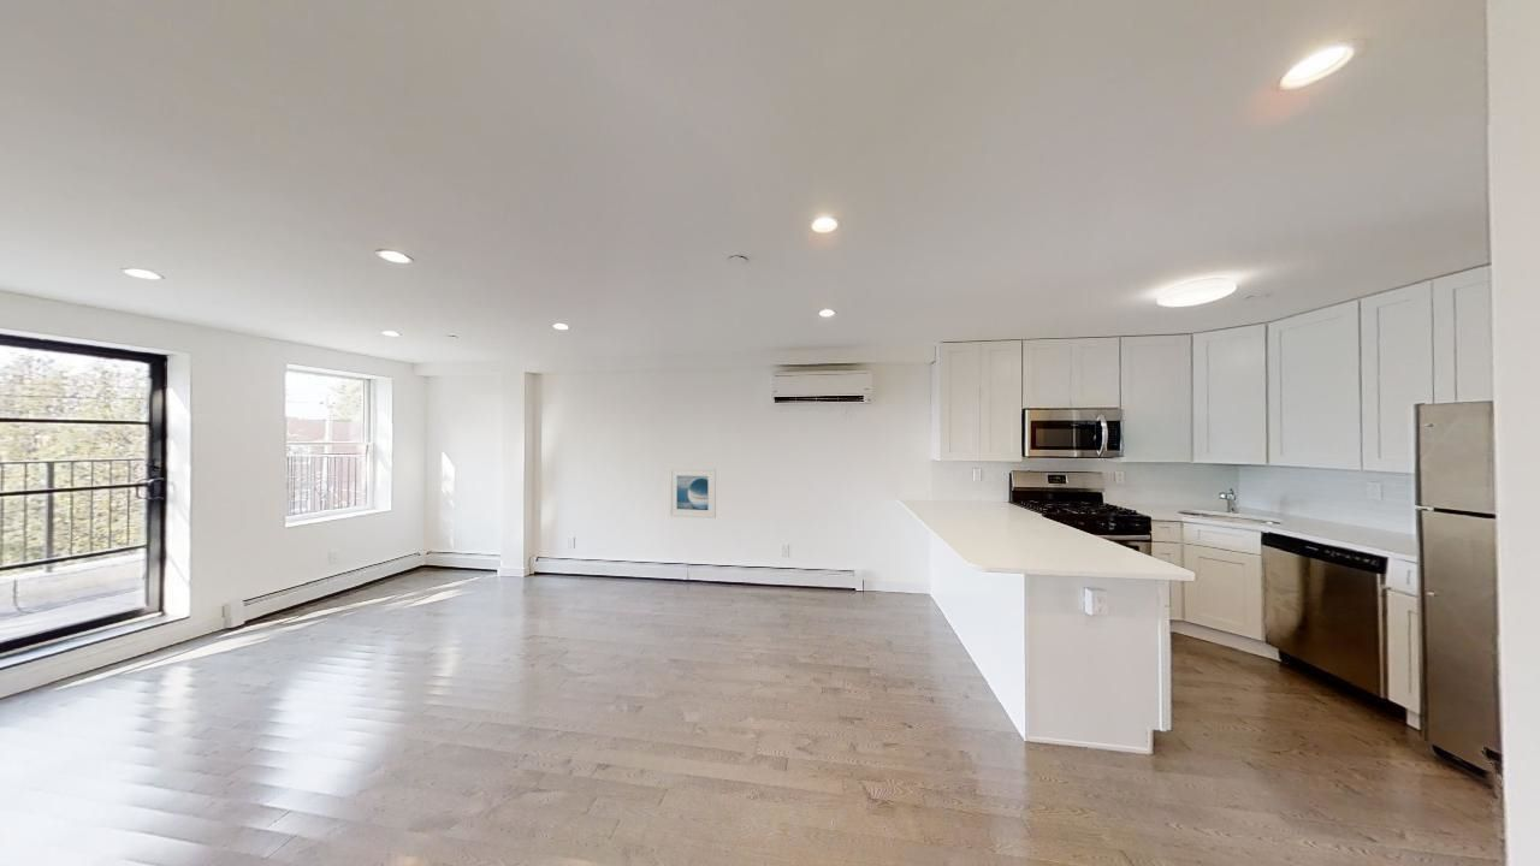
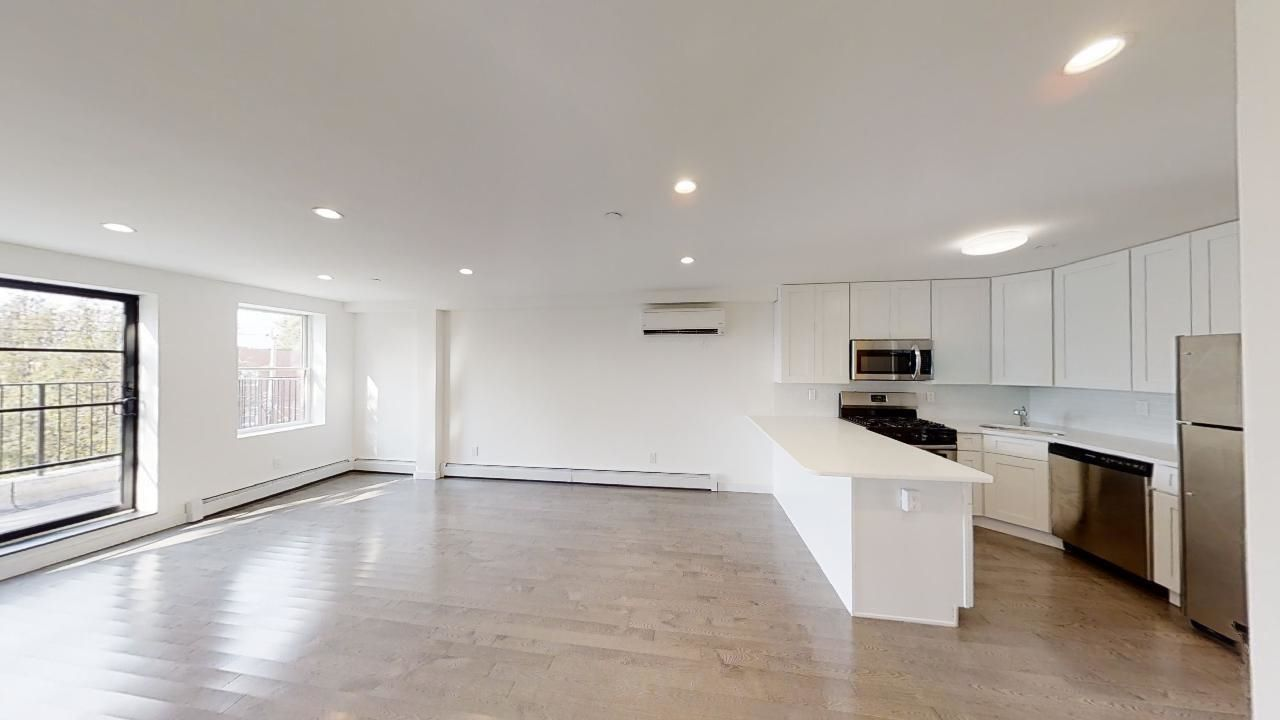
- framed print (692, 492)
